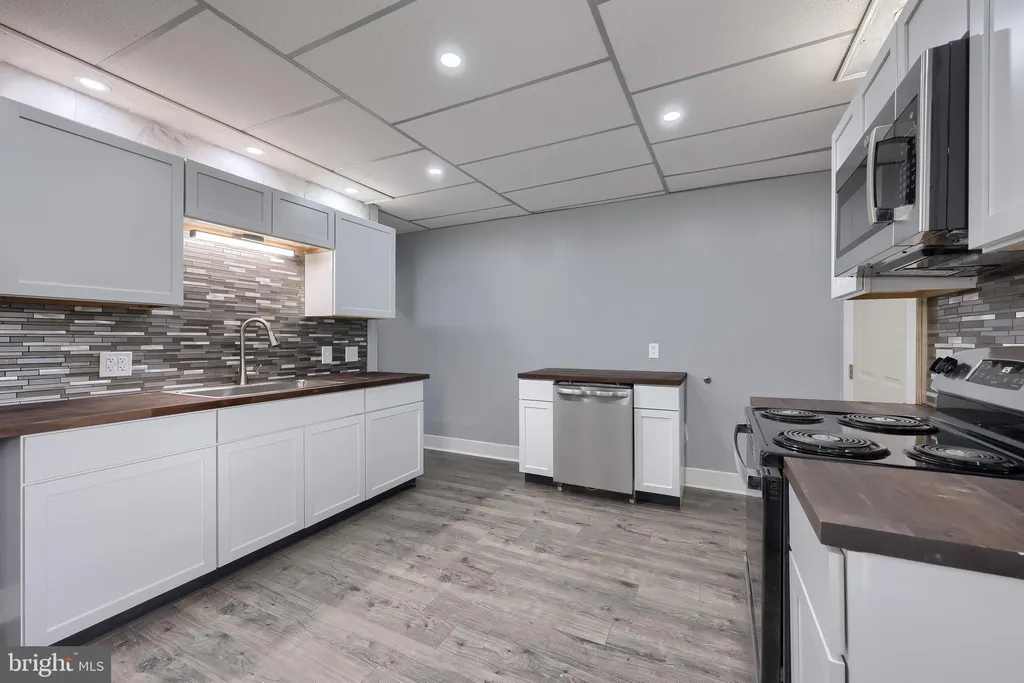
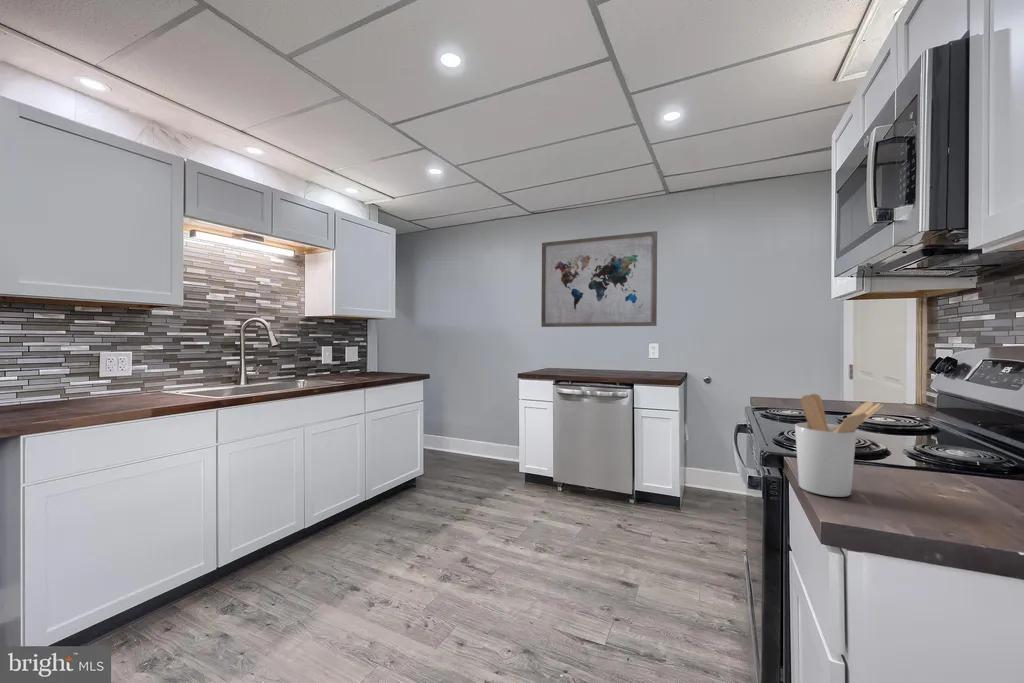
+ utensil holder (838, 443)
+ wall art (595, 282)
